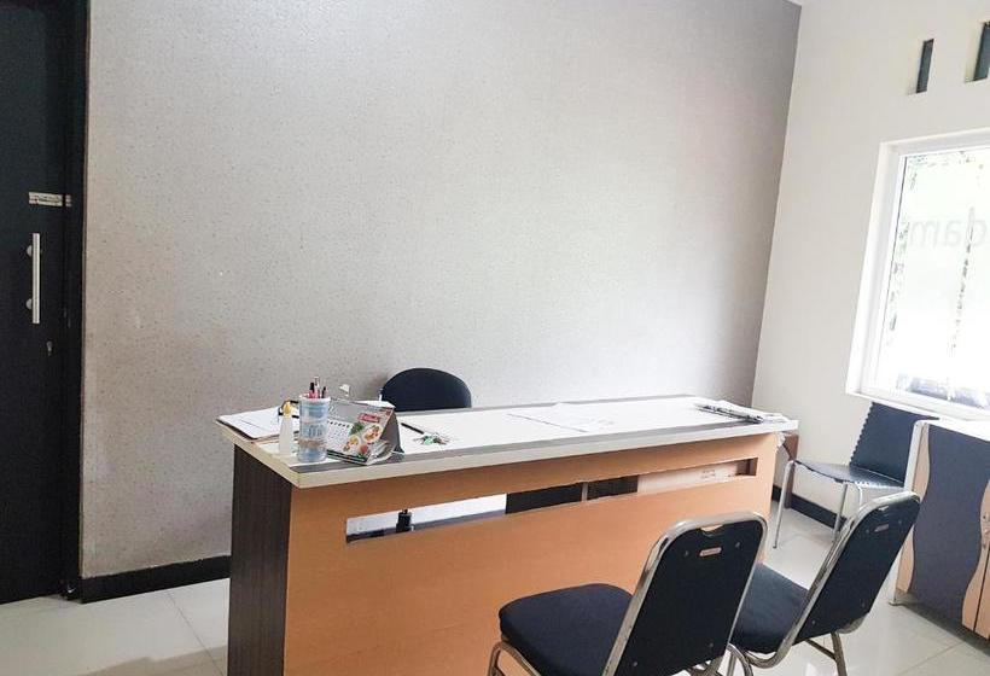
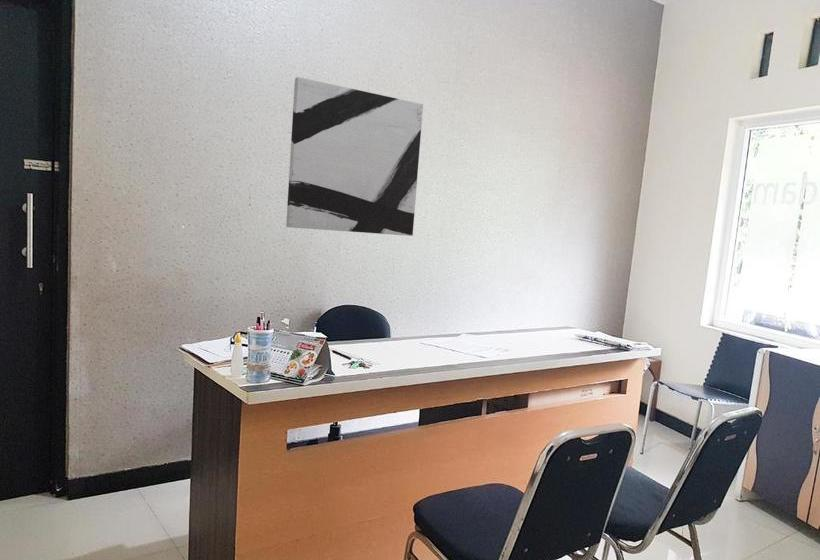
+ wall art (357, 162)
